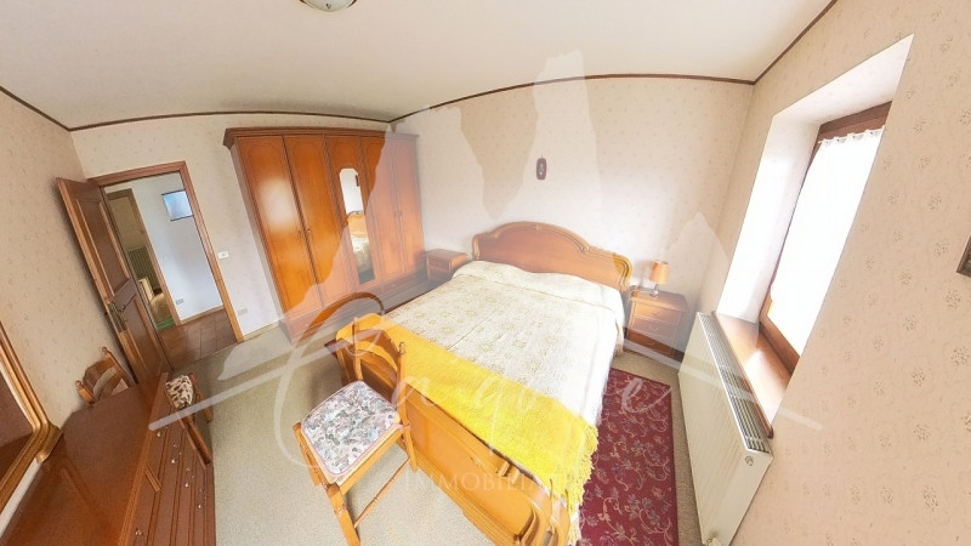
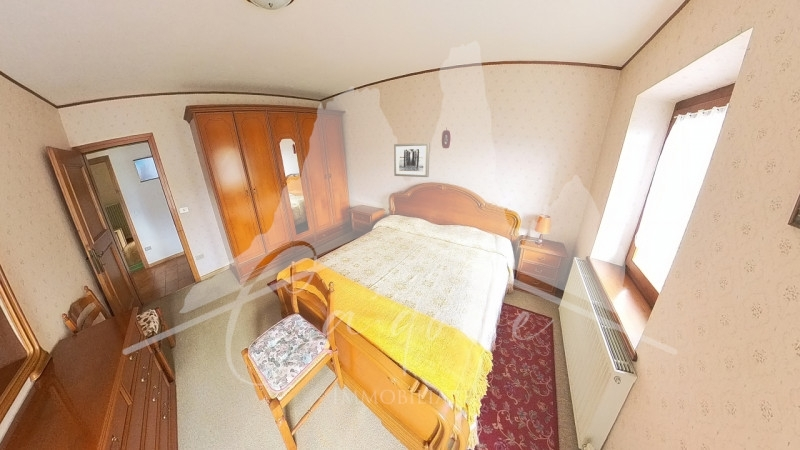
+ wall art (411, 160)
